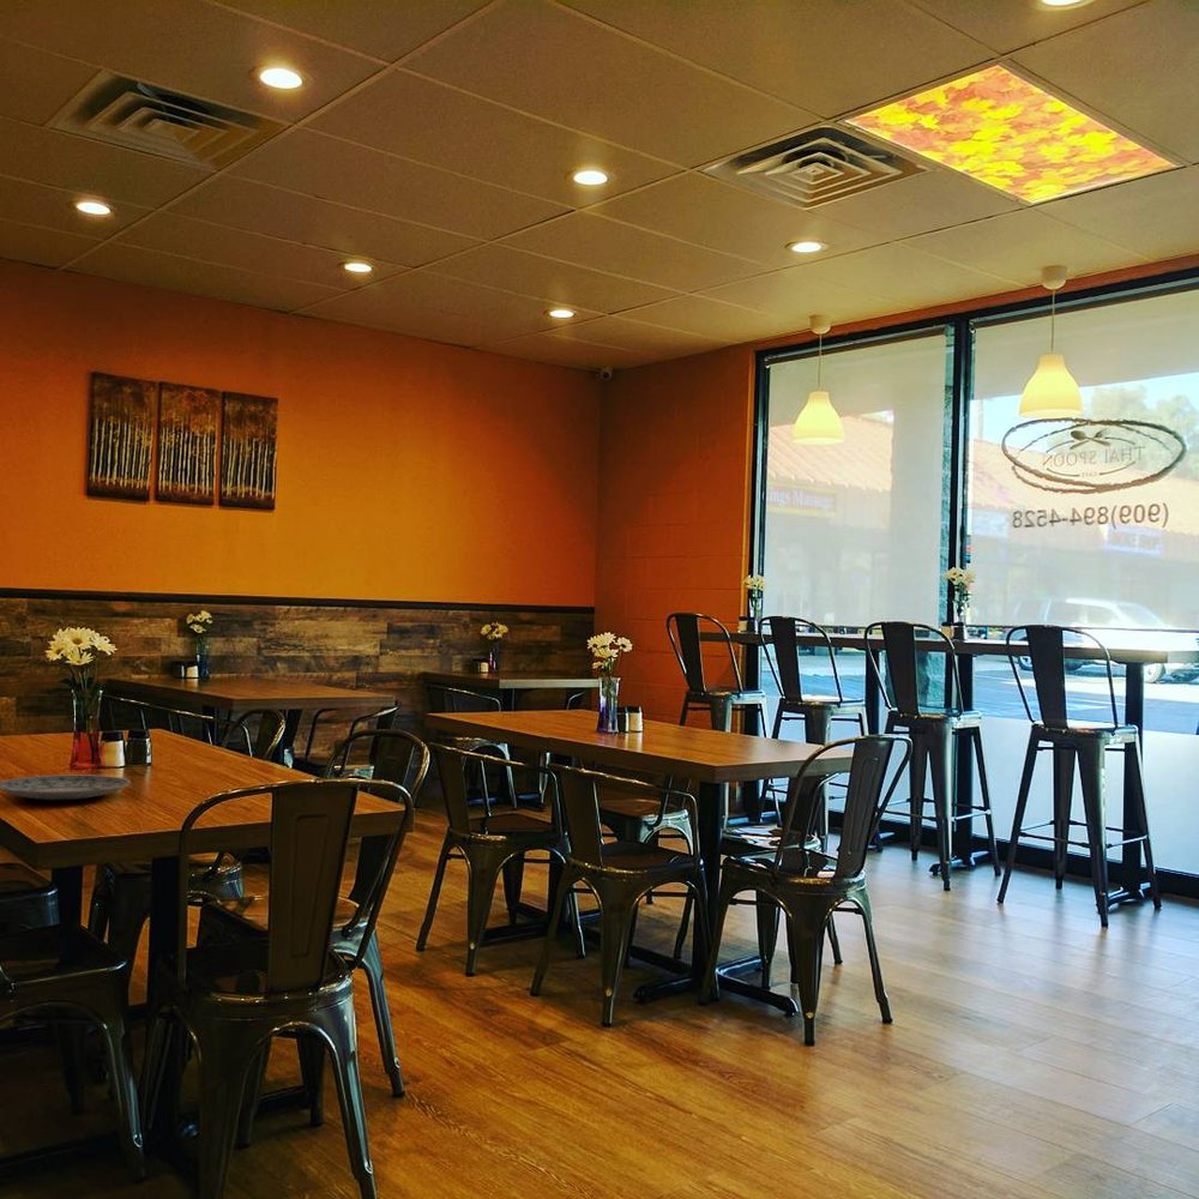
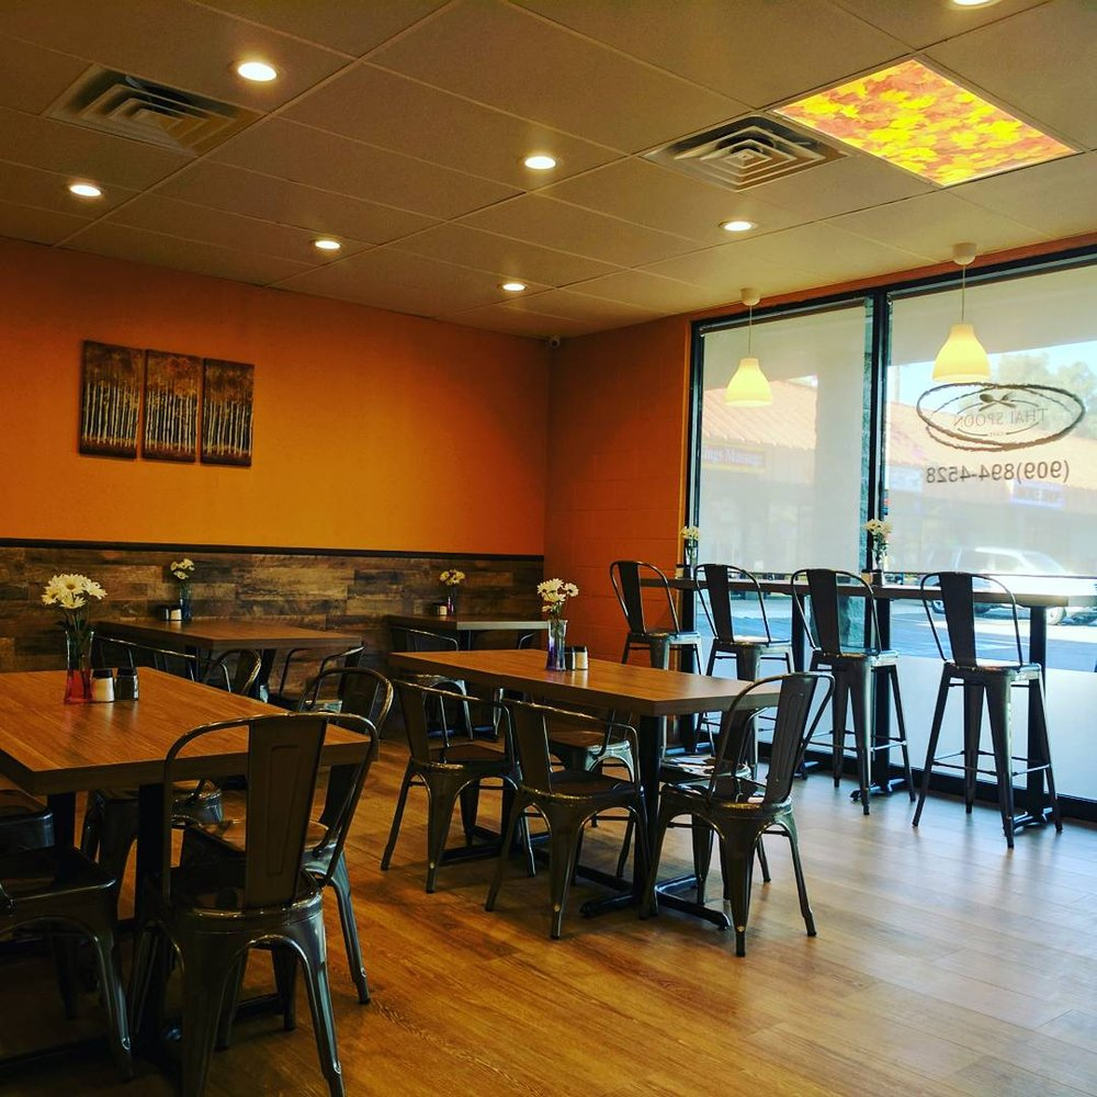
- plate (64, 789)
